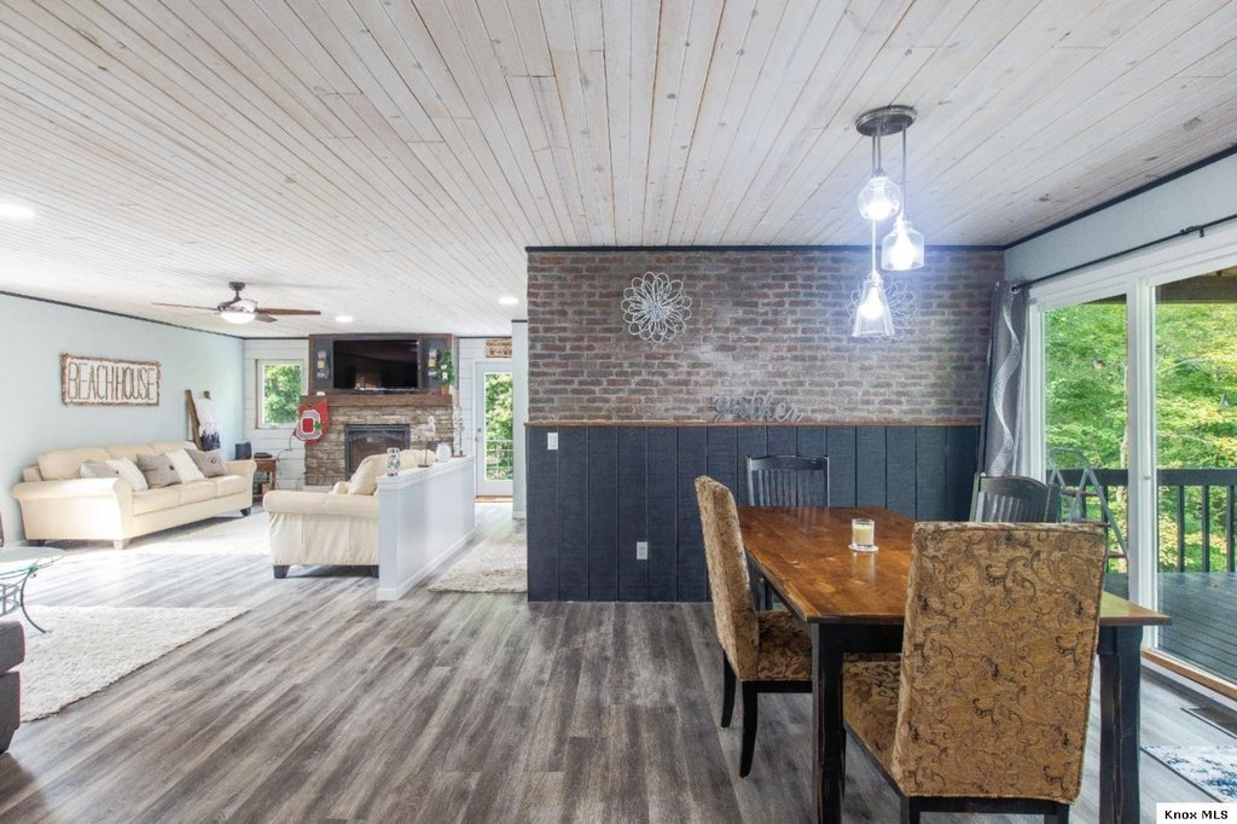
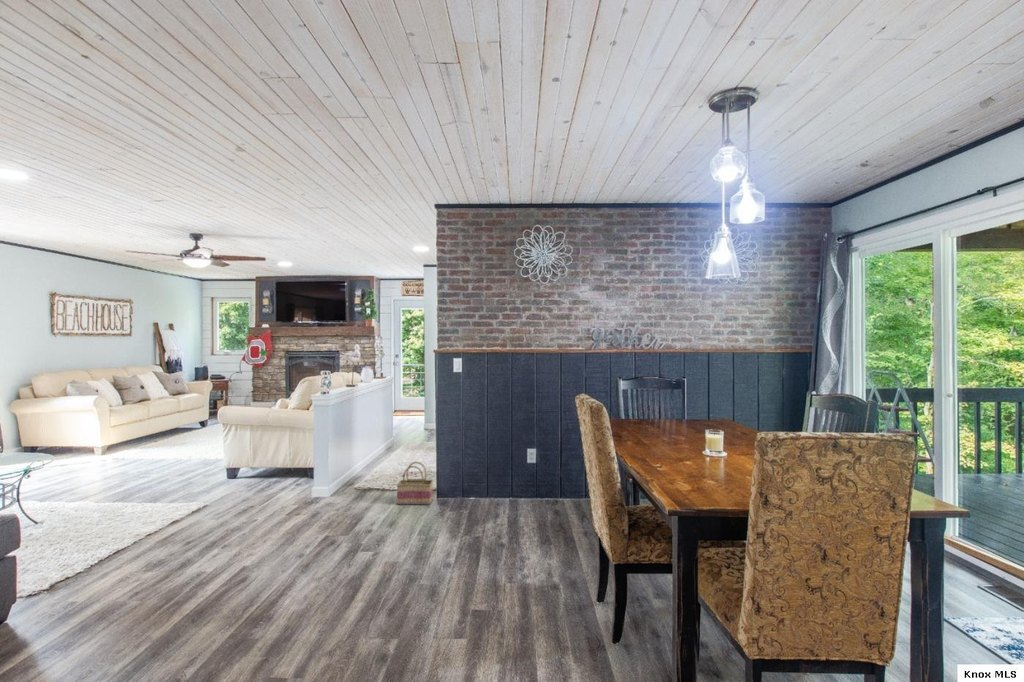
+ basket (415, 482)
